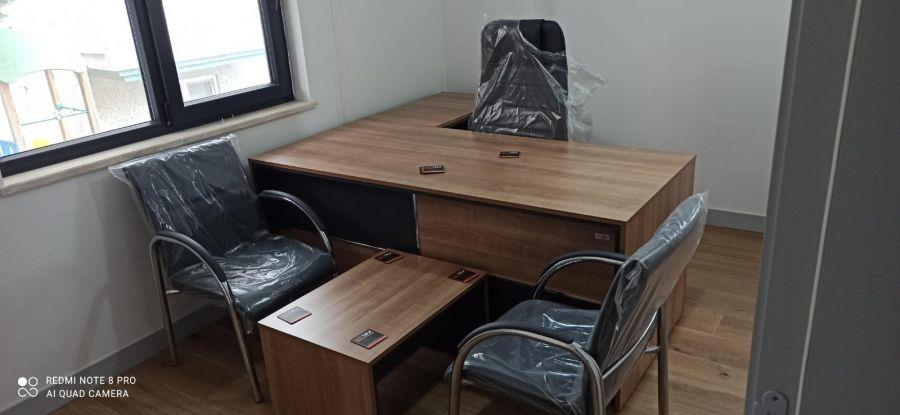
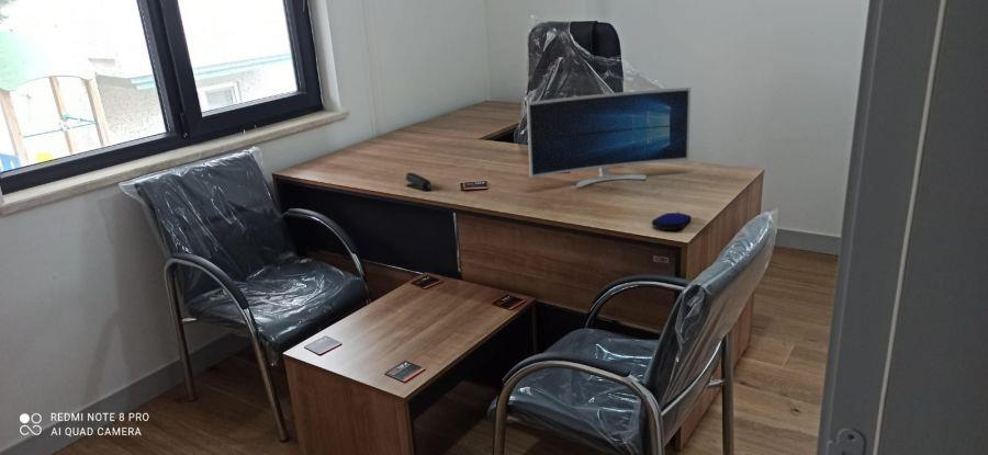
+ monitor (606, 137)
+ computer mouse (672, 218)
+ stapler (417, 181)
